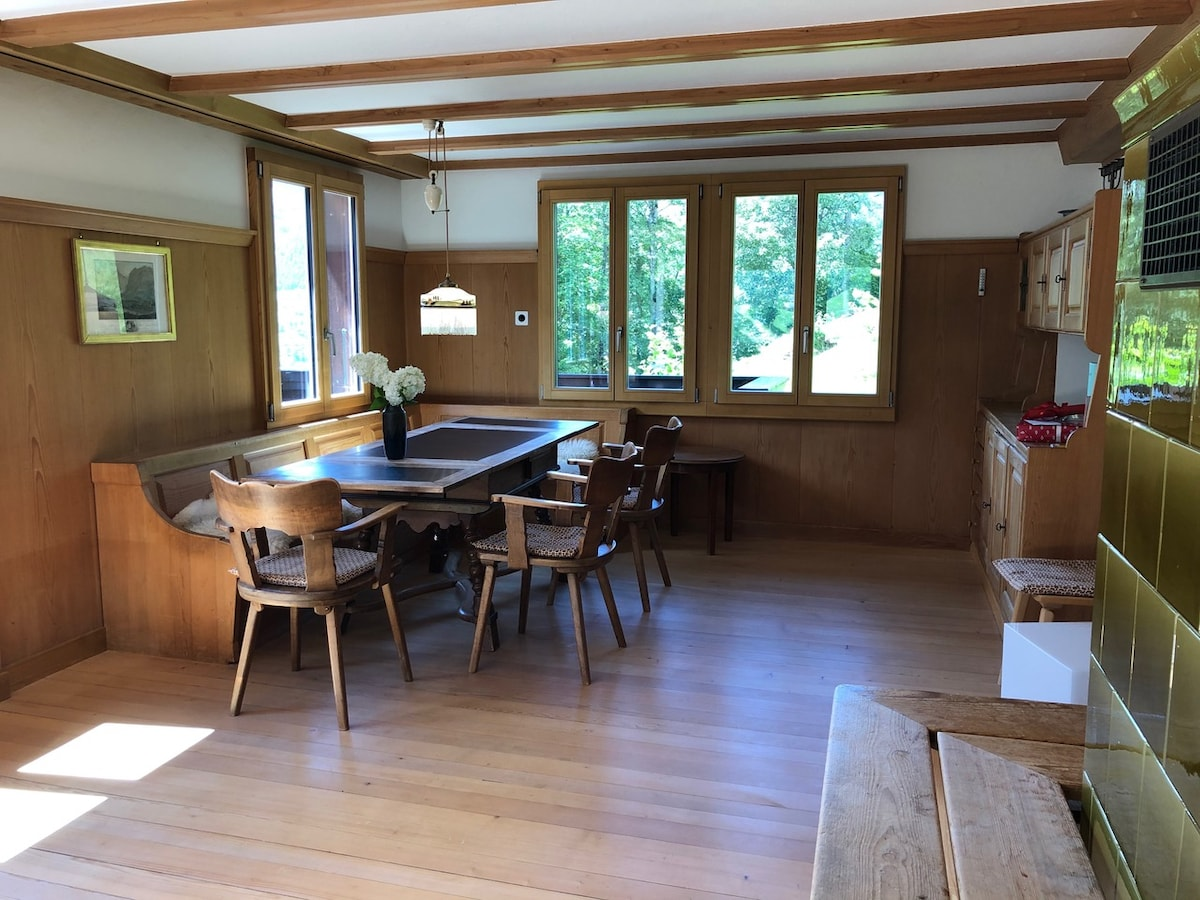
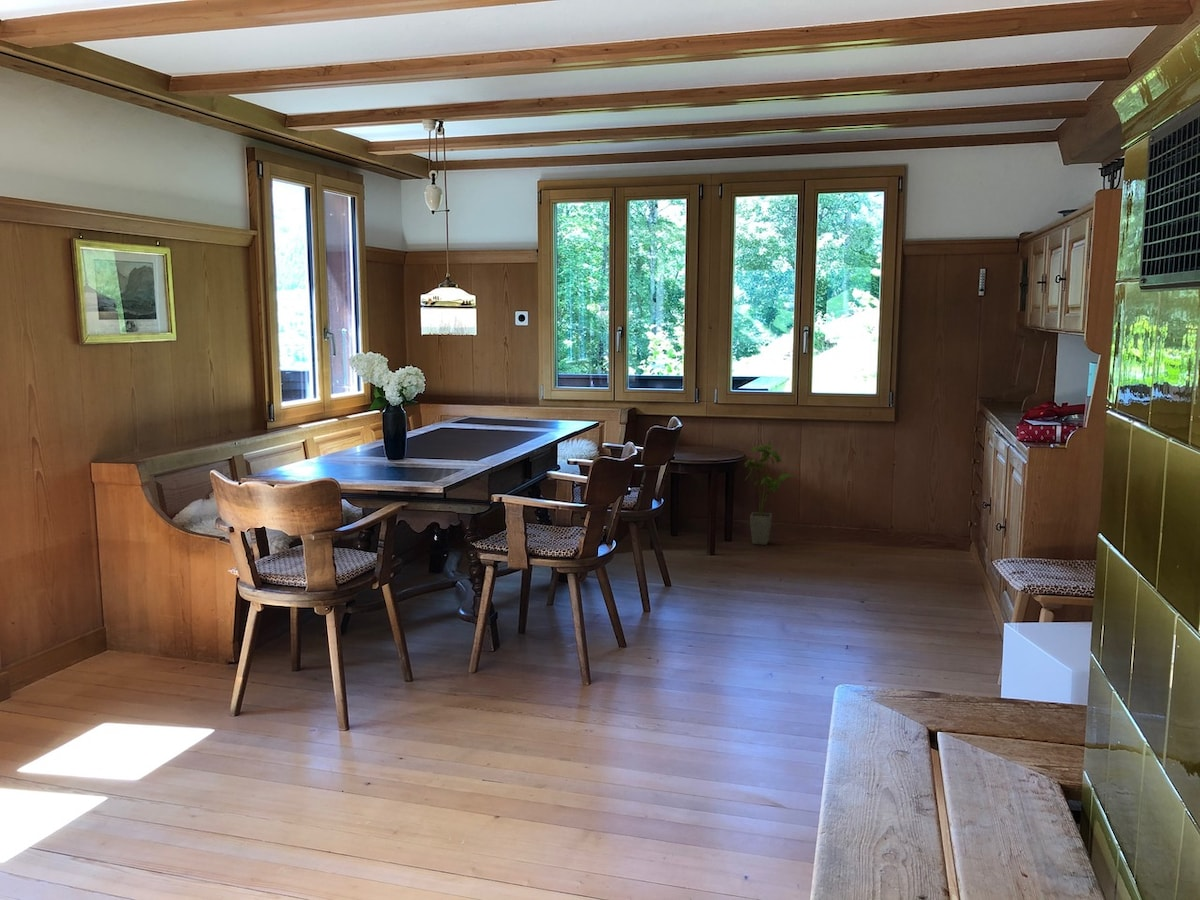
+ house plant (768, 494)
